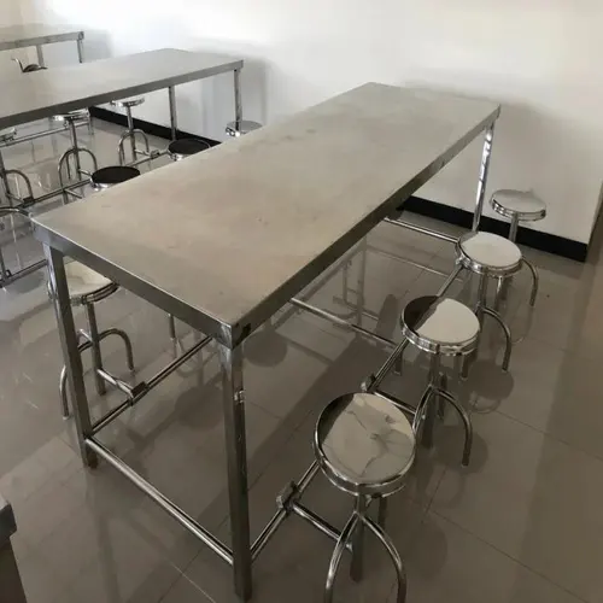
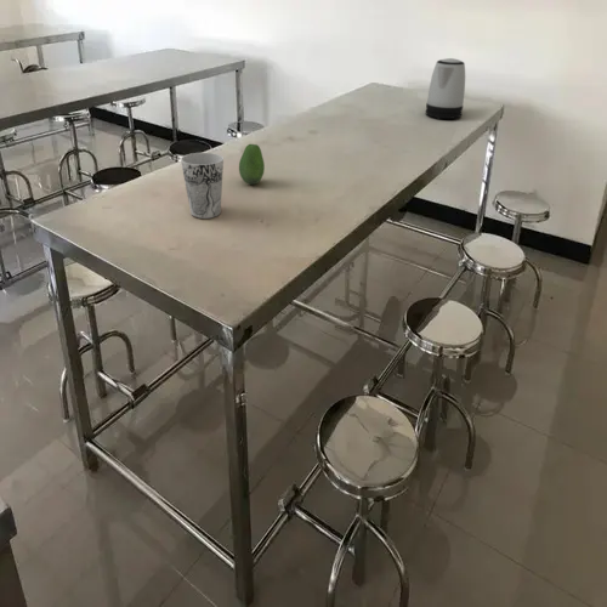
+ cup (204, 186)
+ kettle (448, 86)
+ fruit (251, 164)
